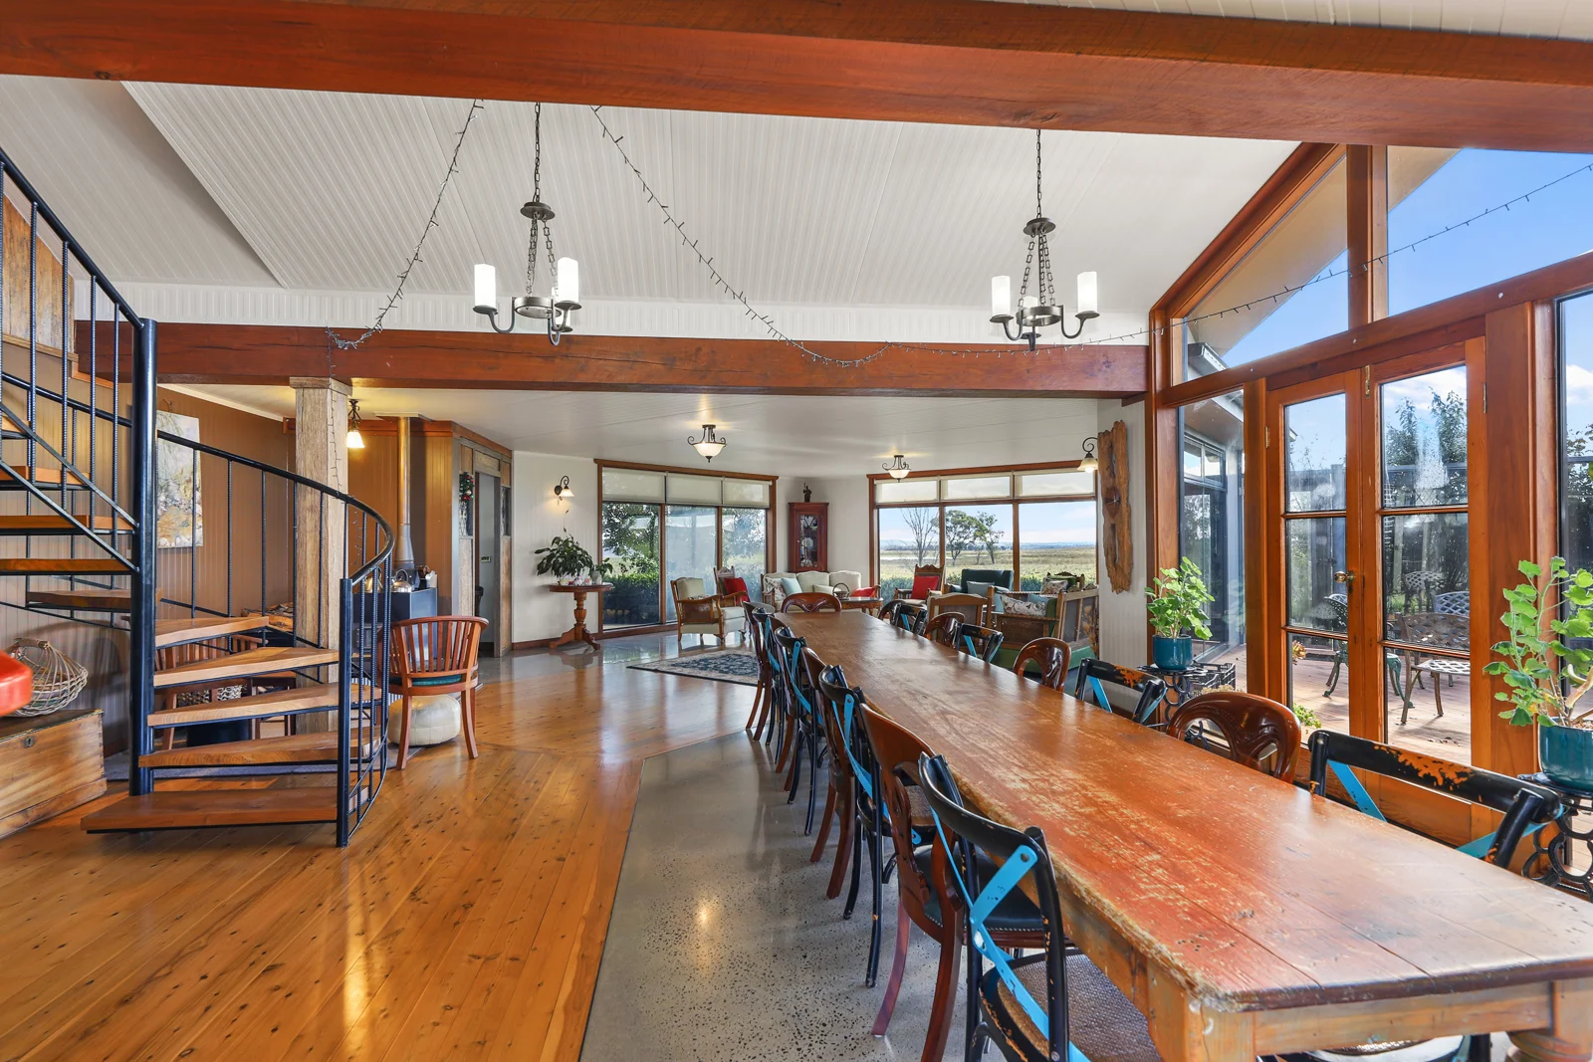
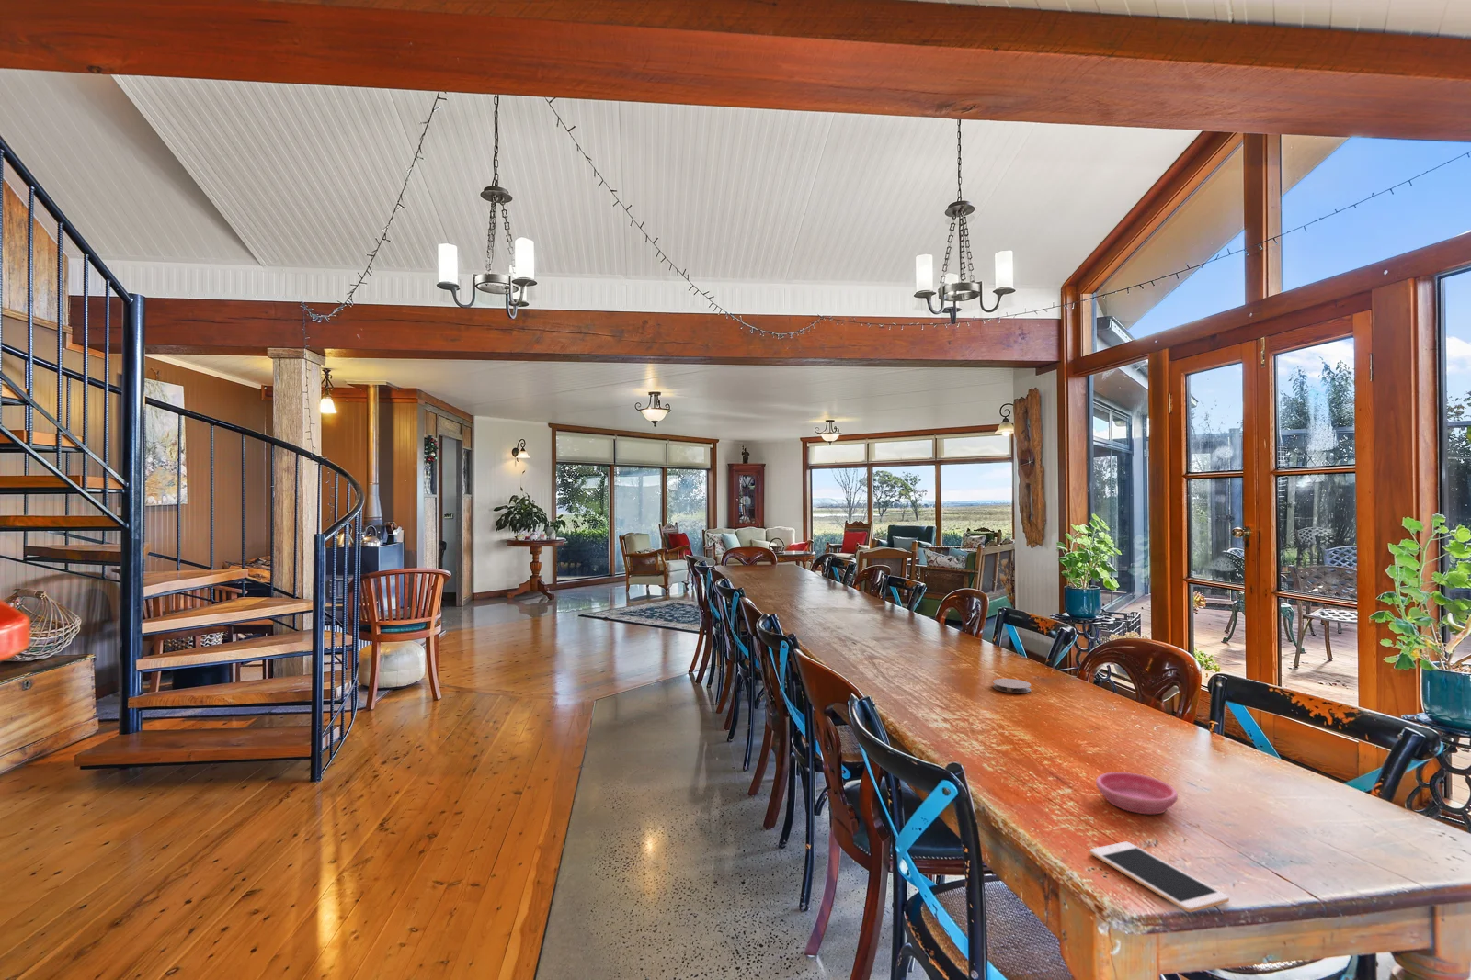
+ cell phone (1155, 874)
+ coaster (1011, 685)
+ saucer (1135, 794)
